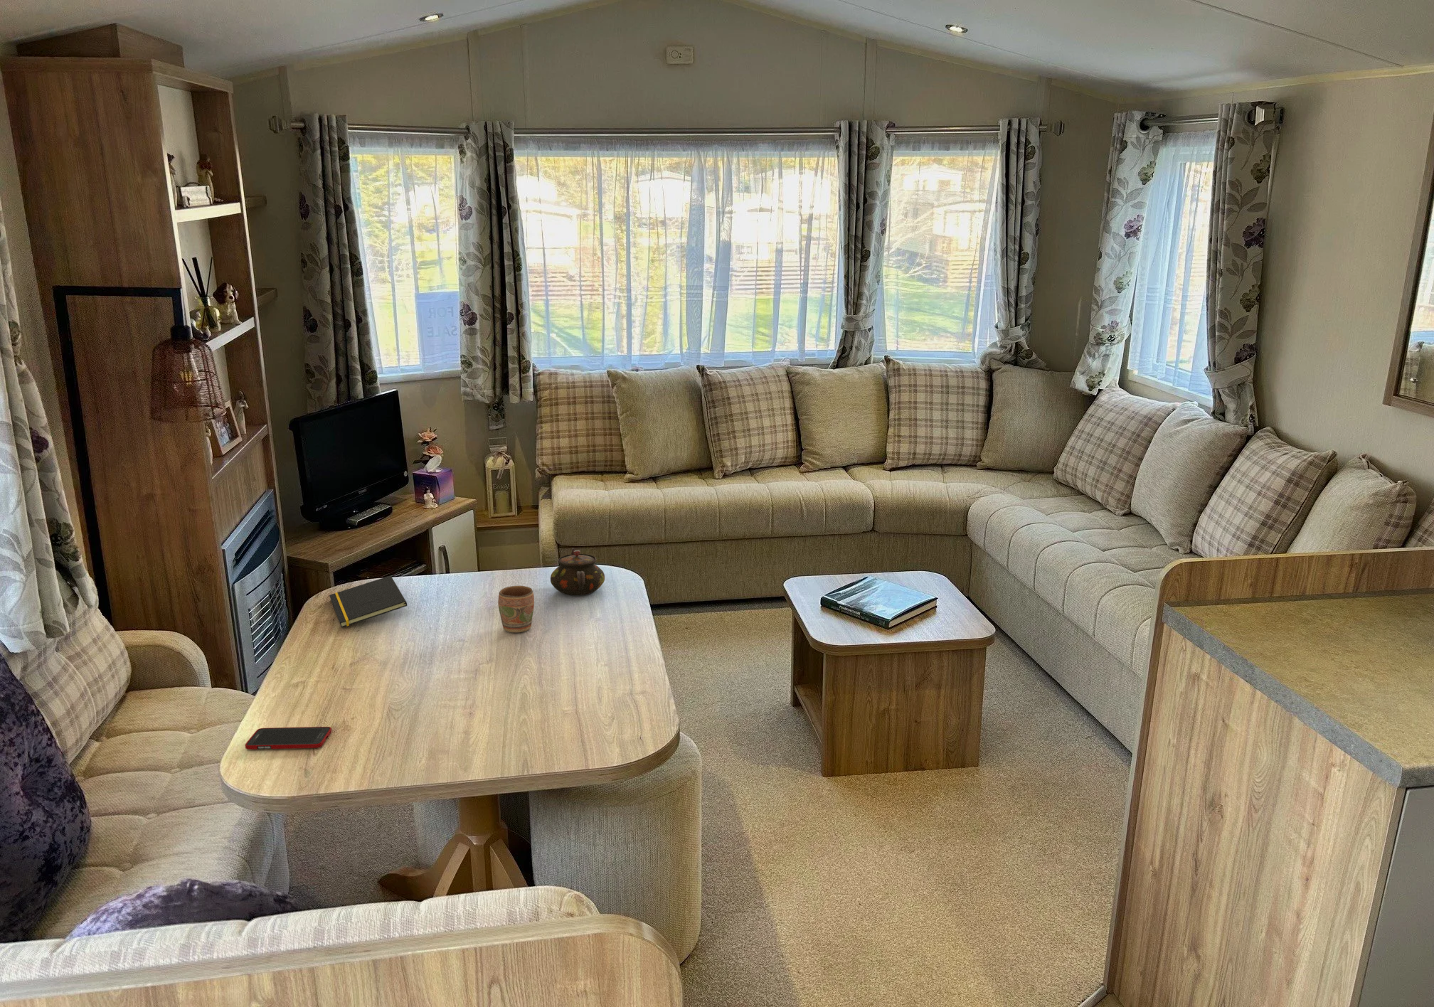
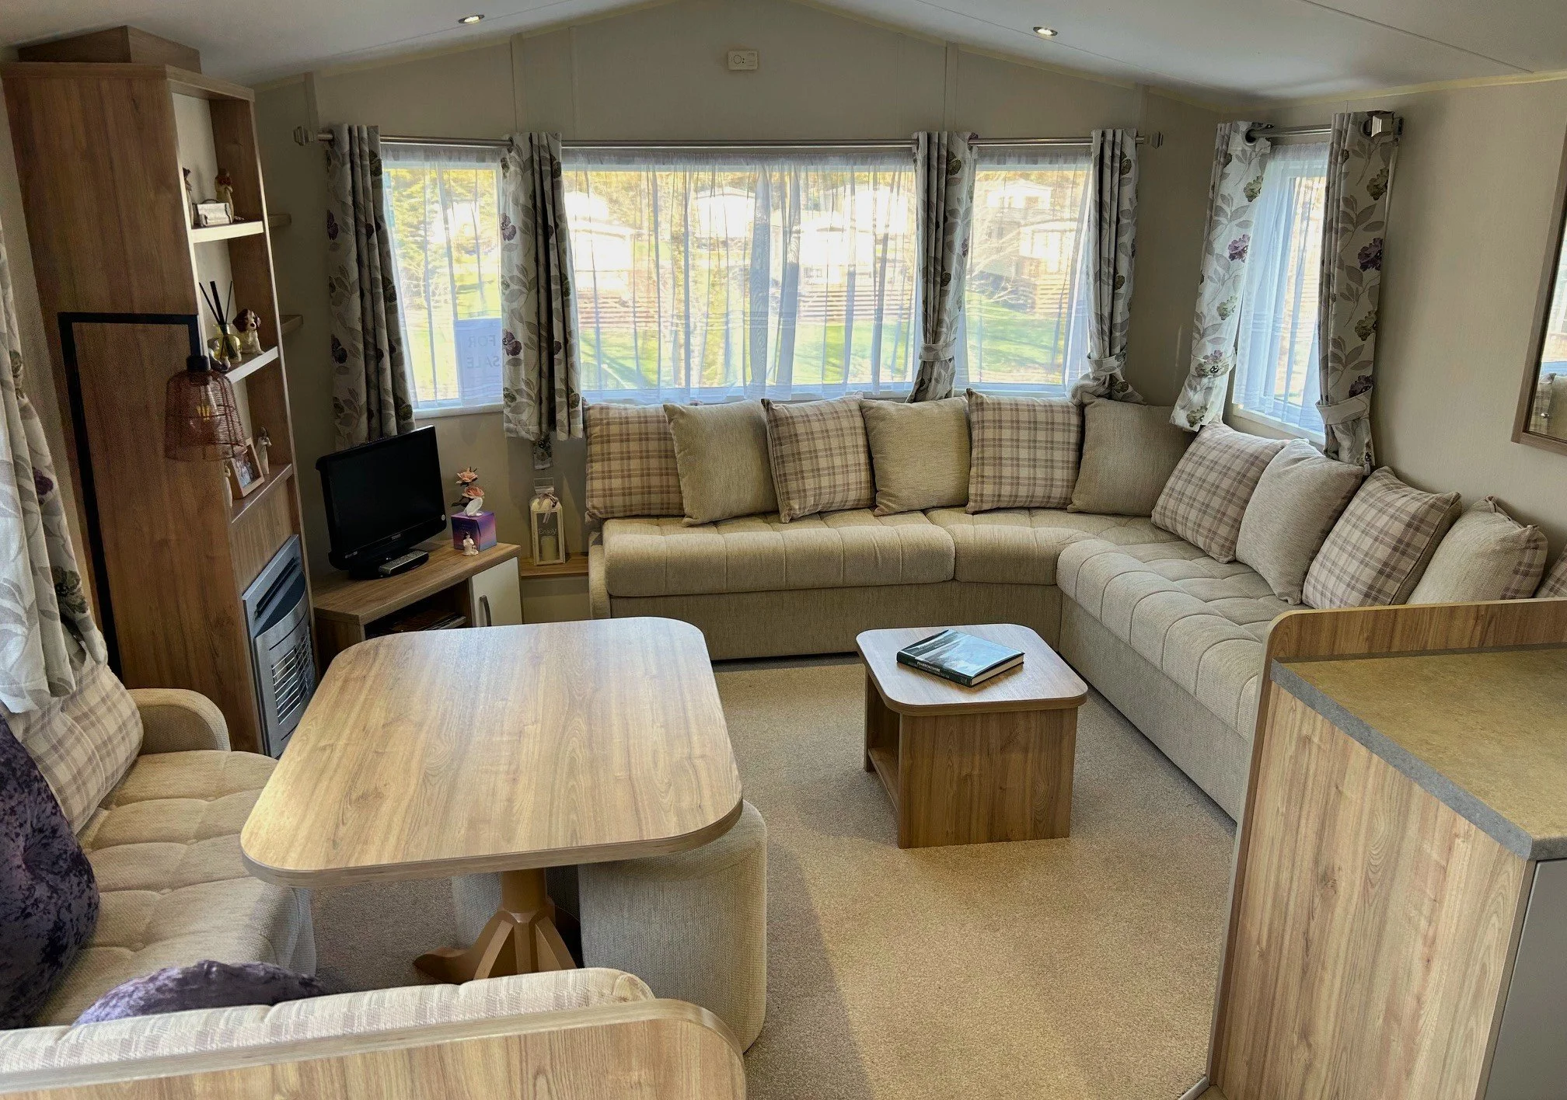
- cell phone (289, 738)
- notepad (367, 600)
- mug (519, 609)
- teapot (576, 570)
